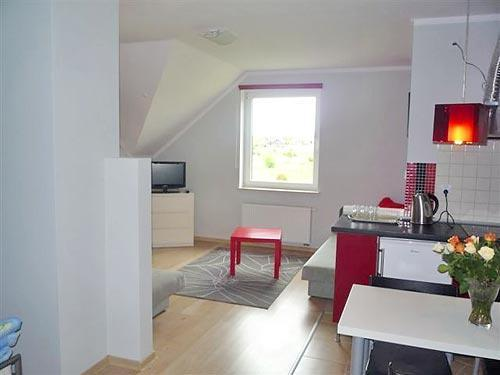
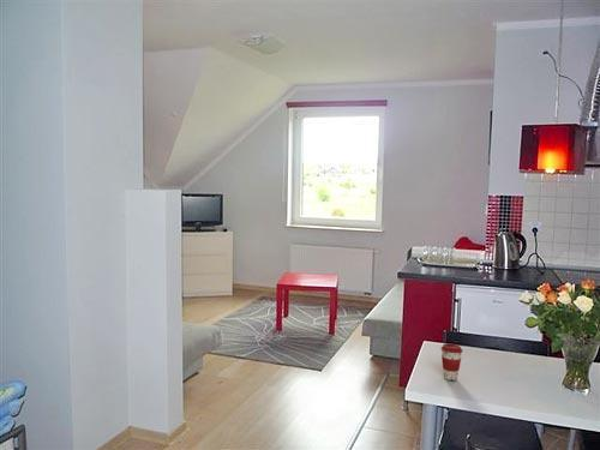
+ coffee cup (451, 361)
